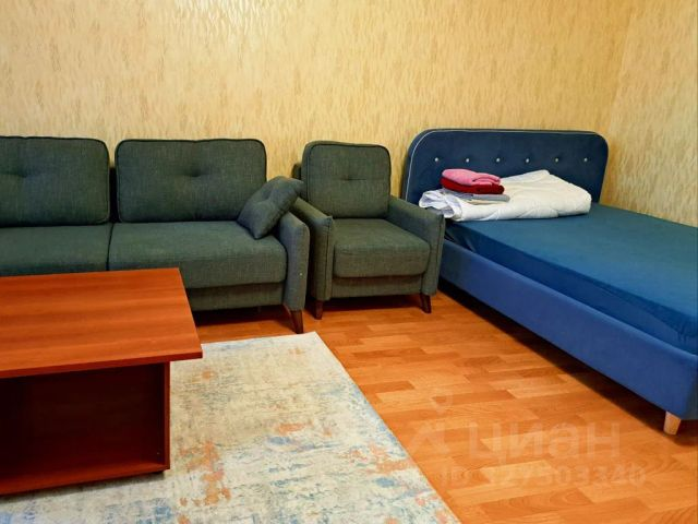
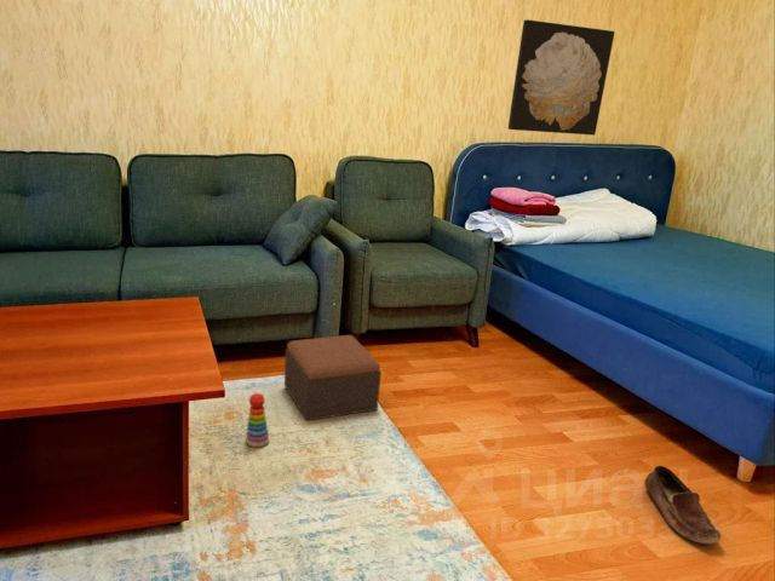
+ footstool (331, 374)
+ stacking toy (257, 418)
+ shoe (681, 504)
+ wall art (561, 80)
